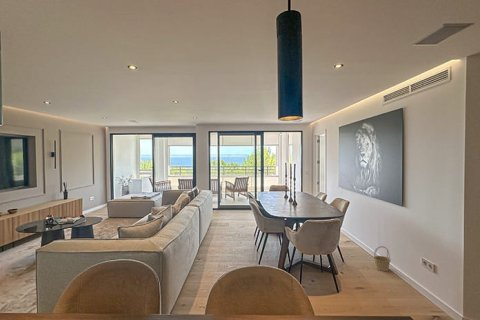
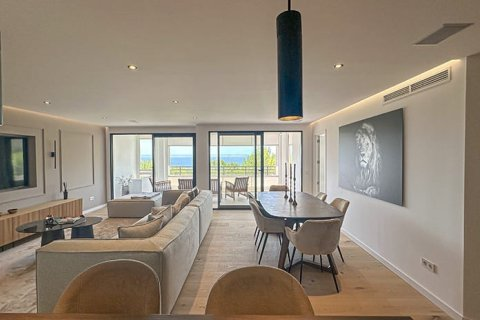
- basket (382, 257)
